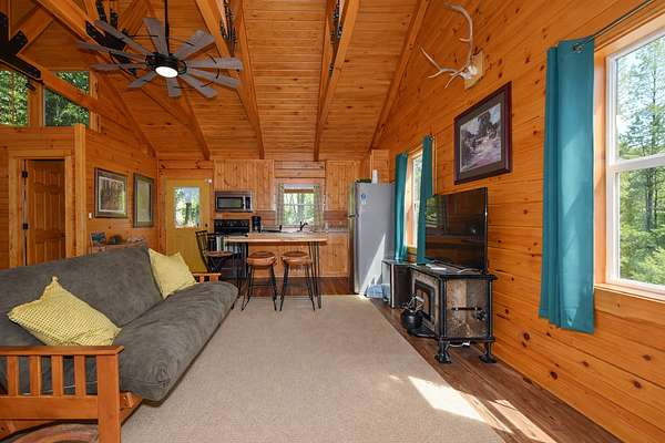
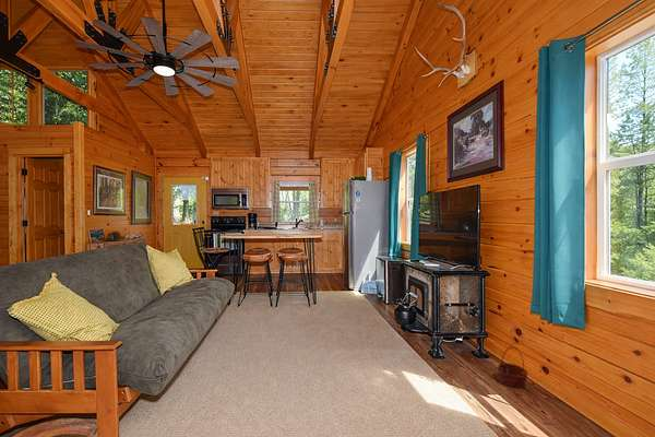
+ basket (512, 364)
